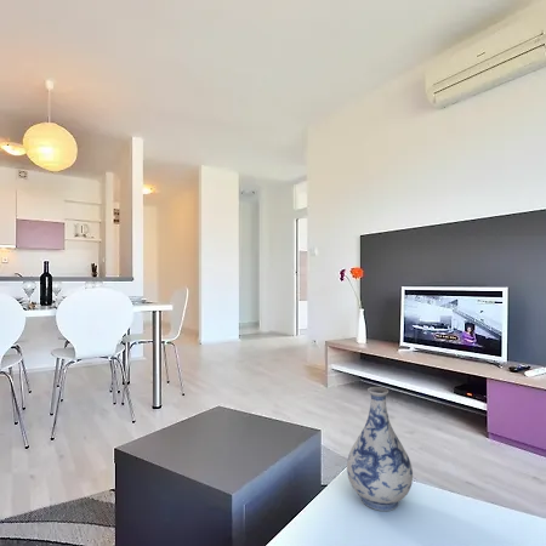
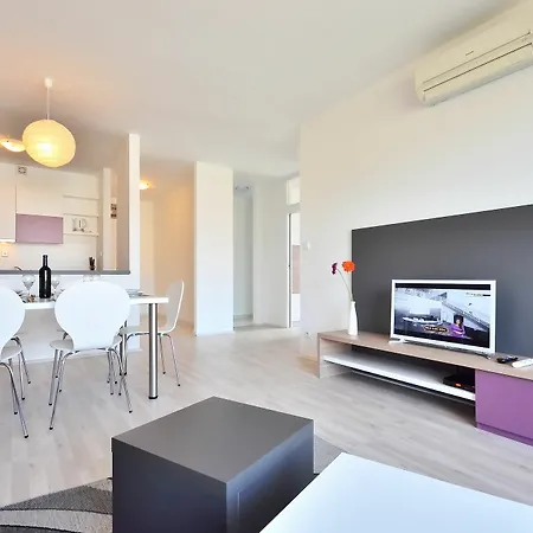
- vase (379, 444)
